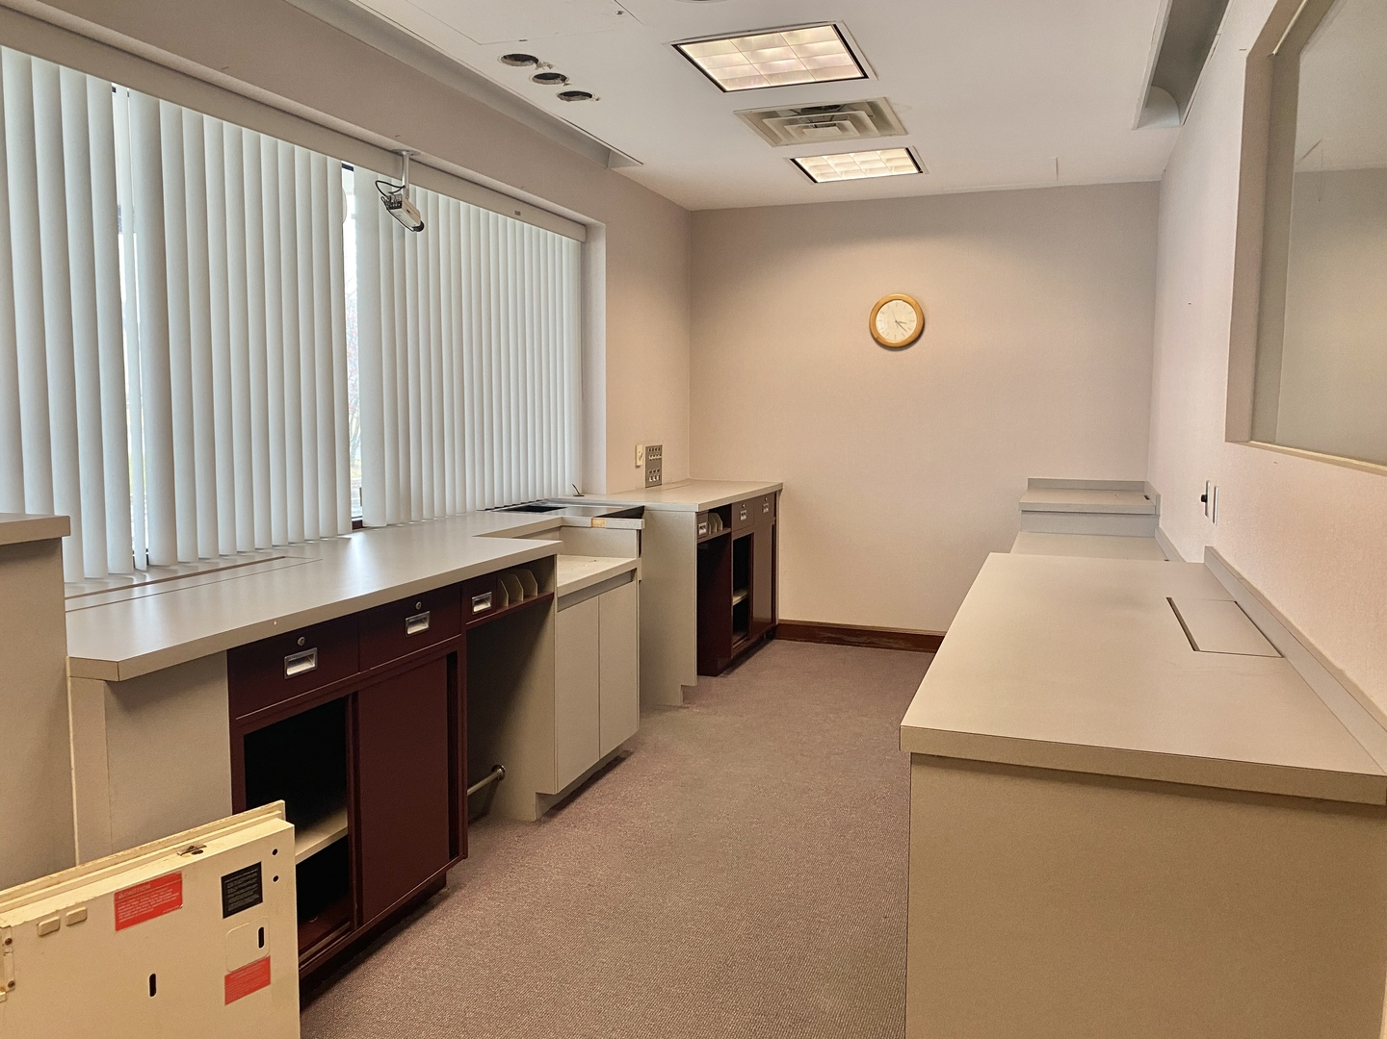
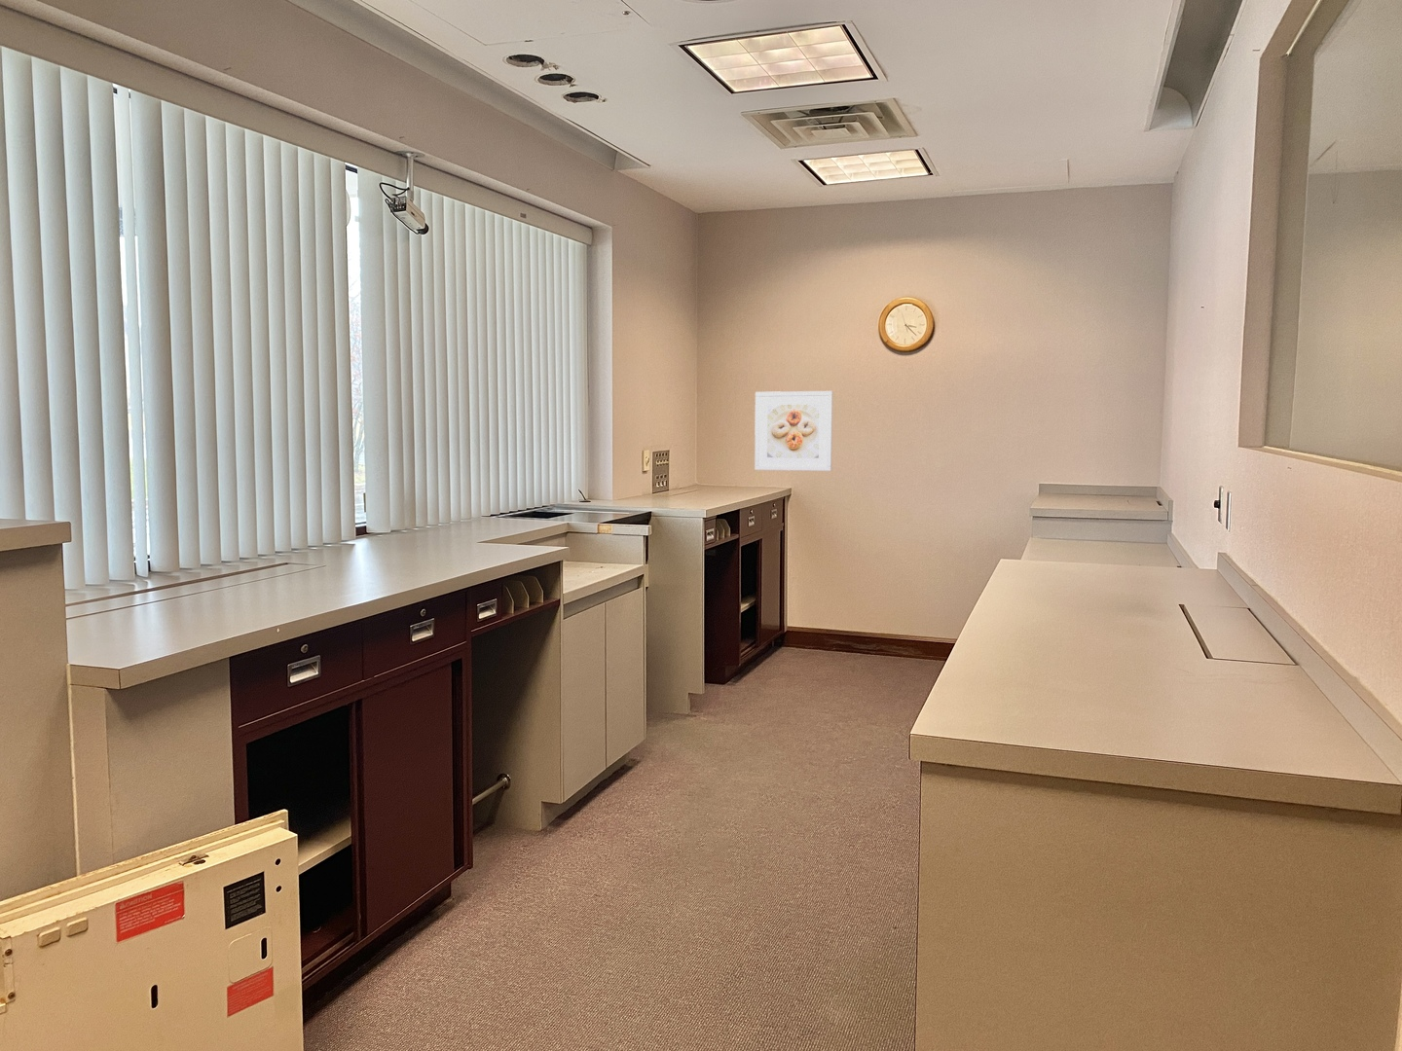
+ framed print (793, 431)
